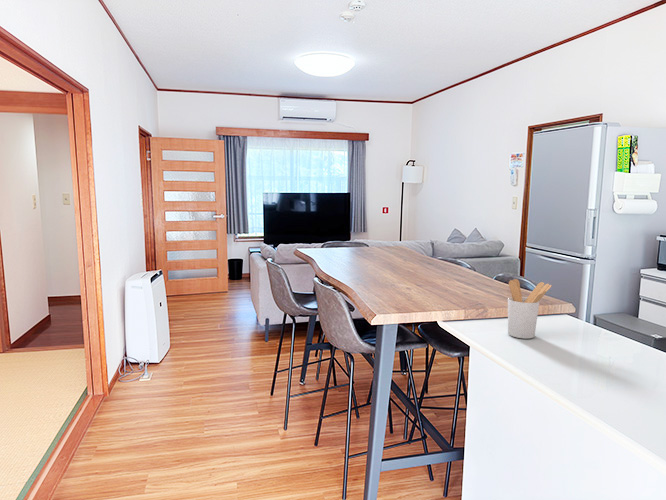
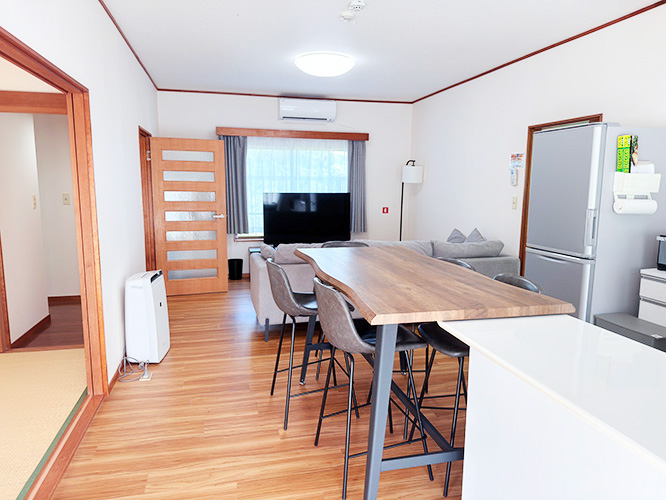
- utensil holder (529, 308)
